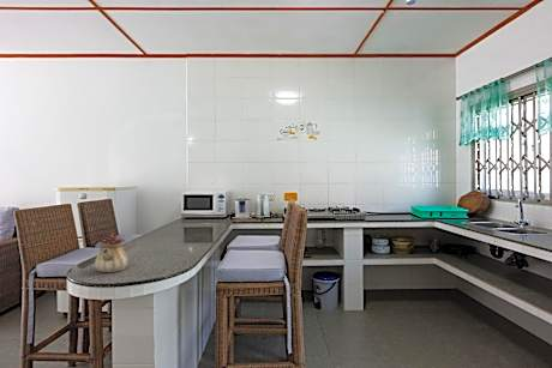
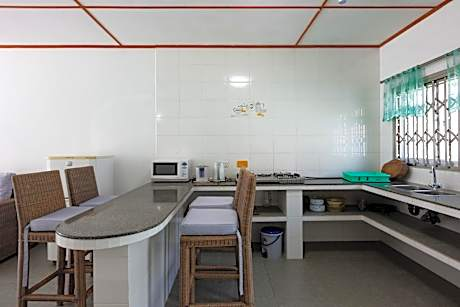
- teapot (112, 249)
